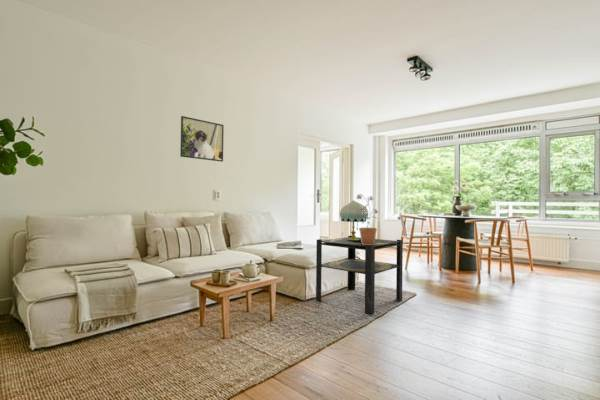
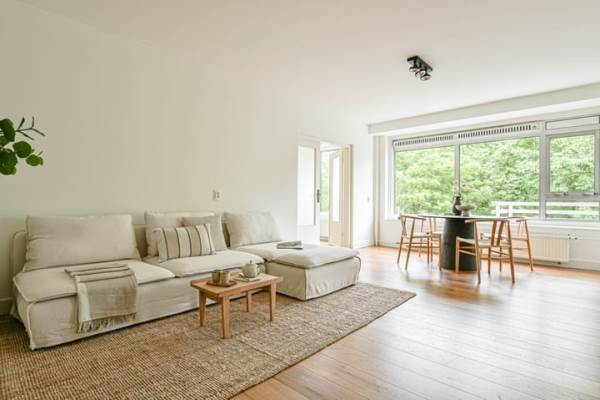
- potted plant (368, 217)
- side table (359, 270)
- table lamp (353, 218)
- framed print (203, 139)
